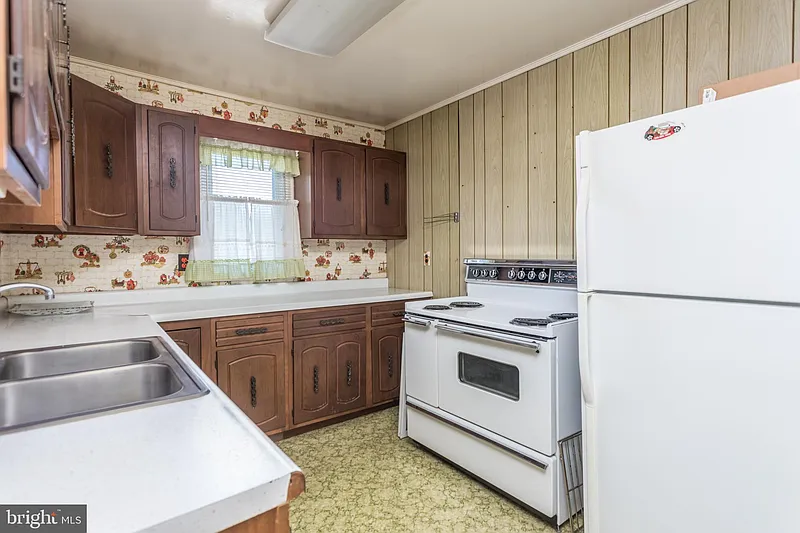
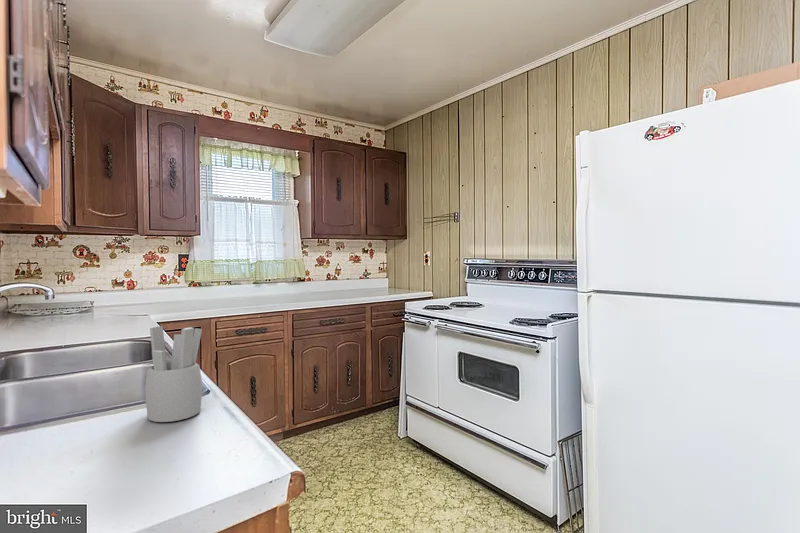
+ utensil holder (174, 370)
